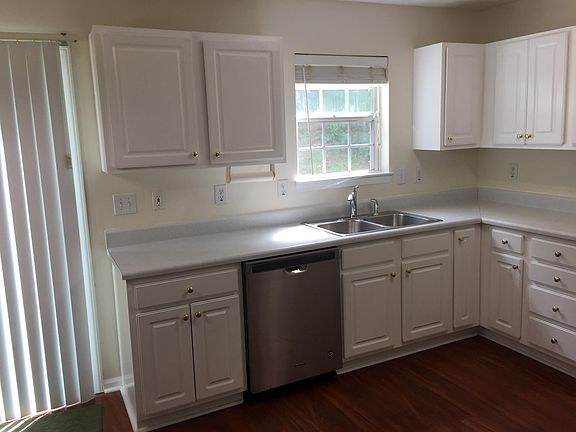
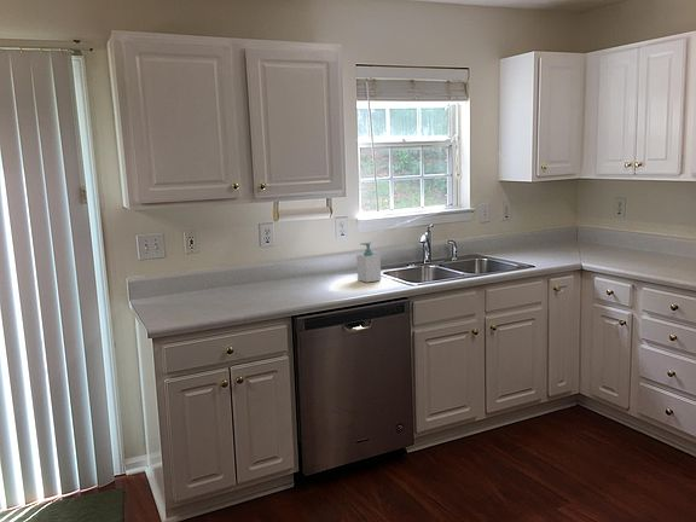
+ soap bottle (367, 261)
